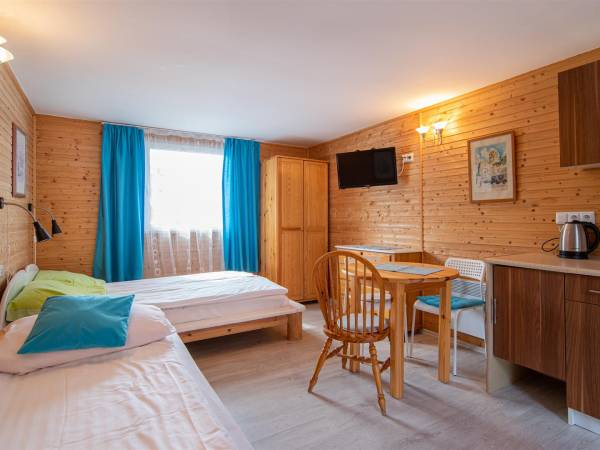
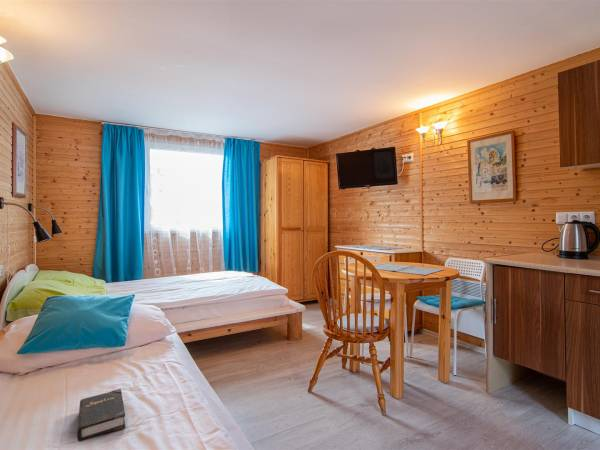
+ hardback book (101, 412)
